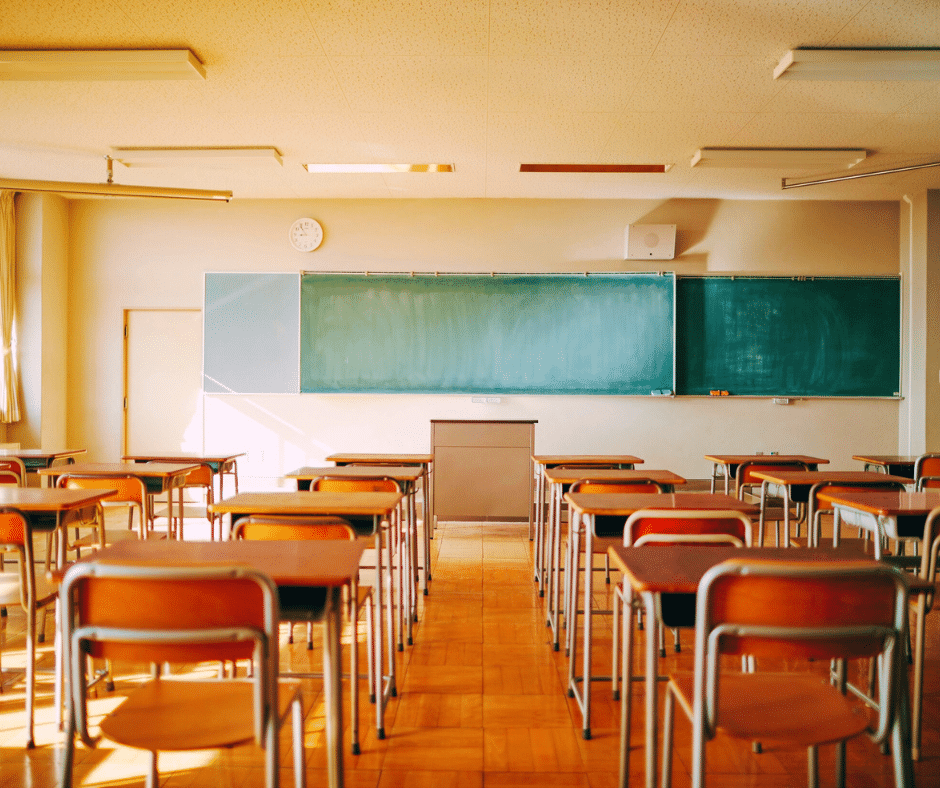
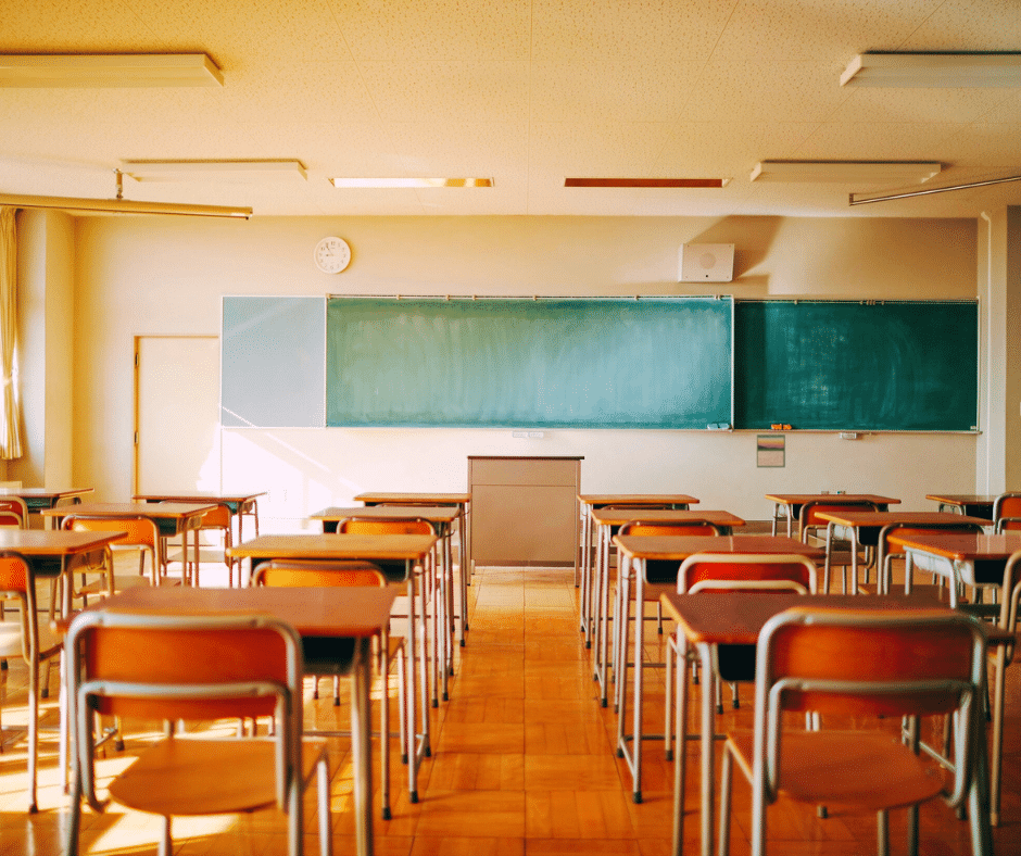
+ calendar (770, 450)
